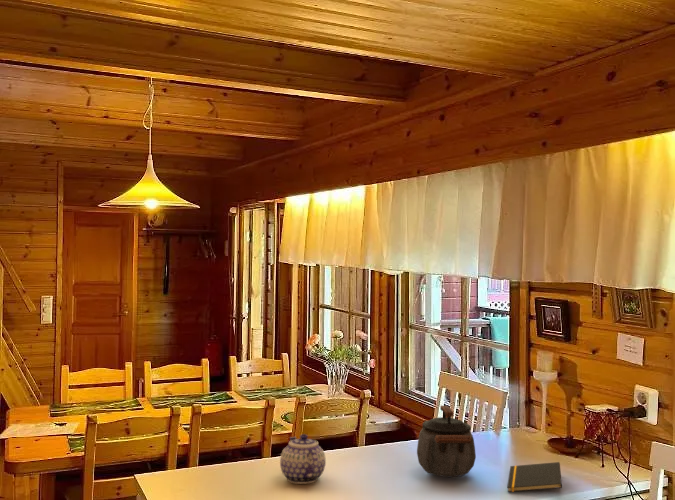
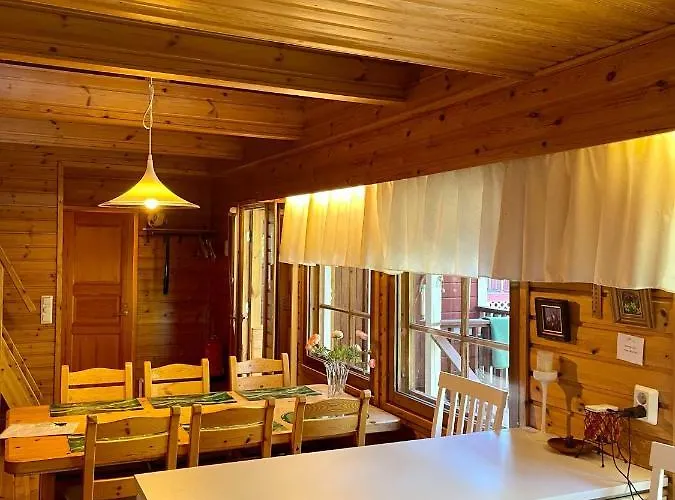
- notepad (534, 476)
- kettle (446, 441)
- teapot (303, 456)
